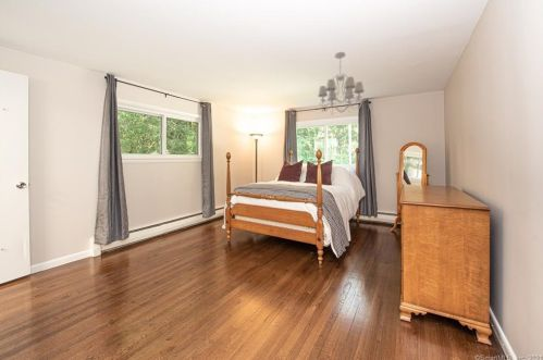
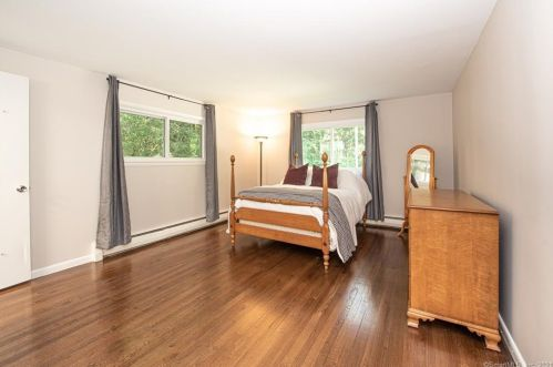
- chandelier (342, 84)
